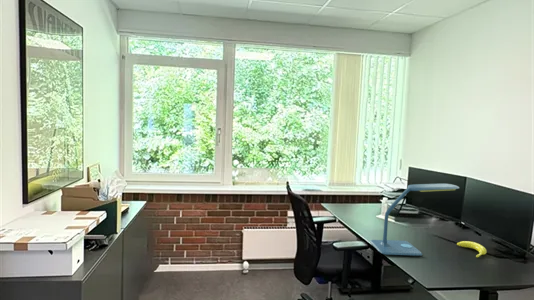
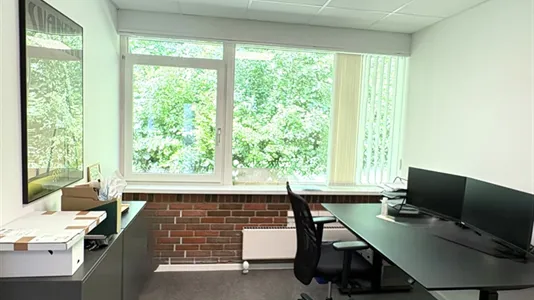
- banana (473, 247)
- desk lamp (399, 201)
